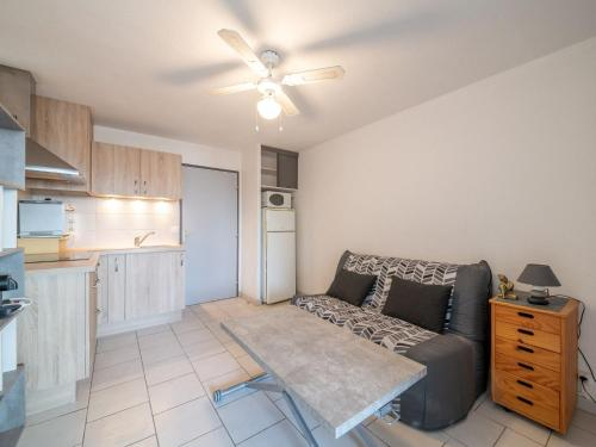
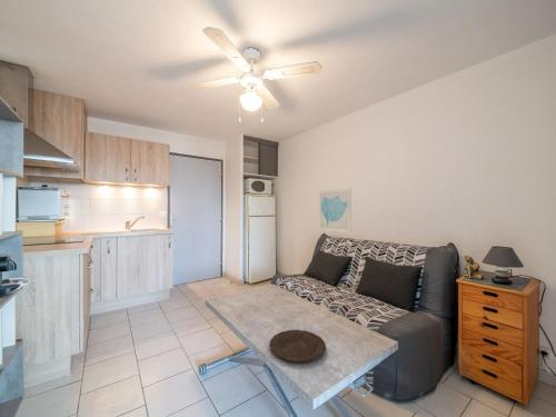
+ plate (297, 346)
+ wall art (334, 210)
